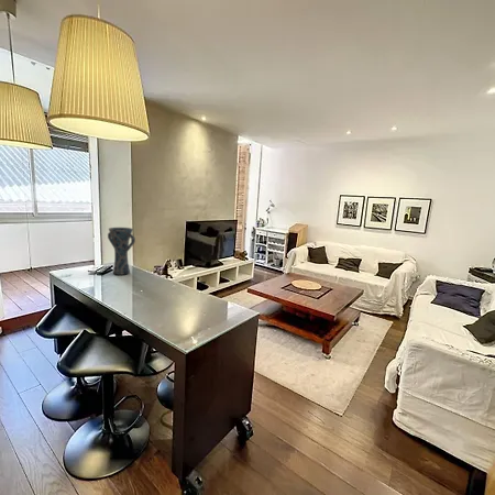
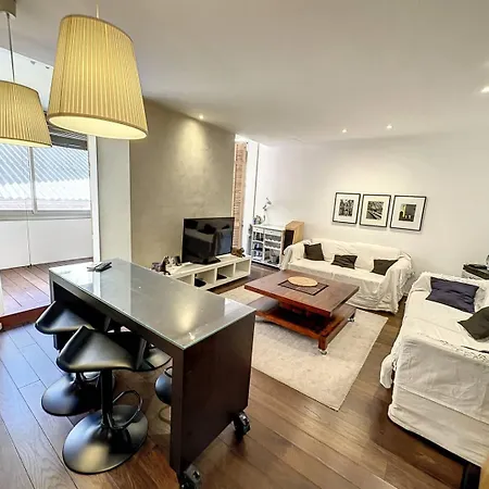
- vase (121, 251)
